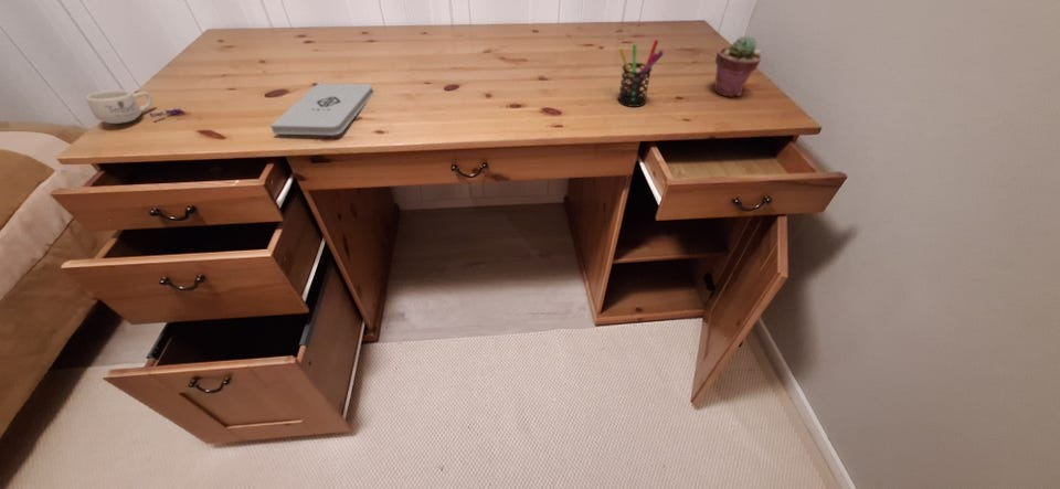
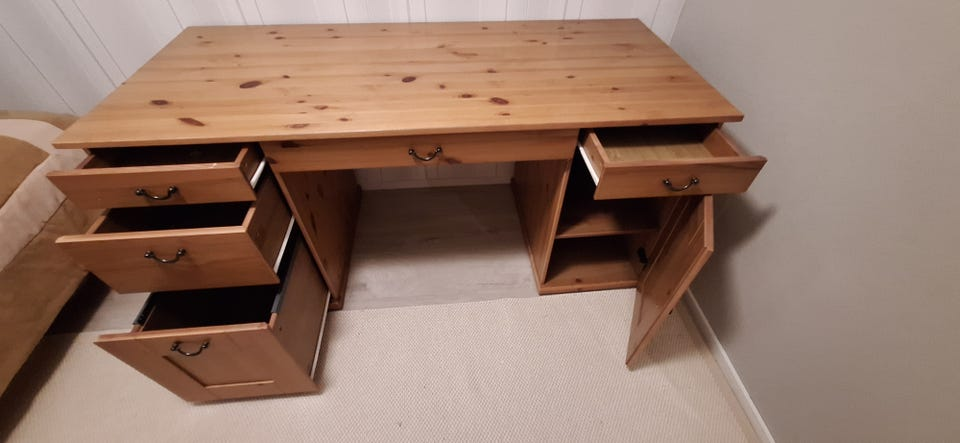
- mug (130, 104)
- potted succulent (735, 64)
- notepad (327, 107)
- pen holder (636, 72)
